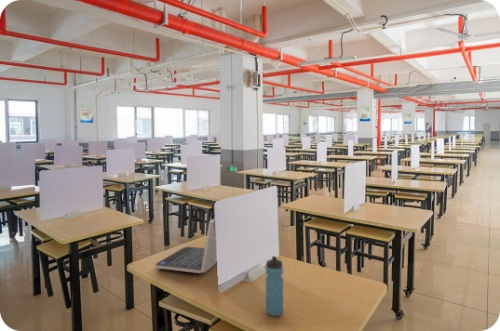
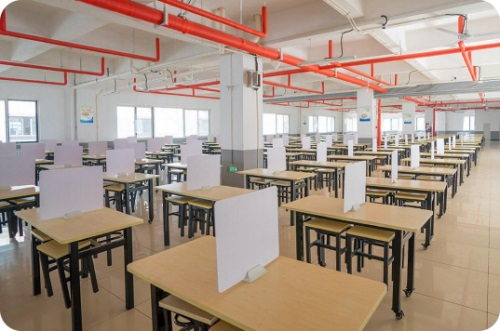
- laptop (206, 238)
- water bottle (274, 284)
